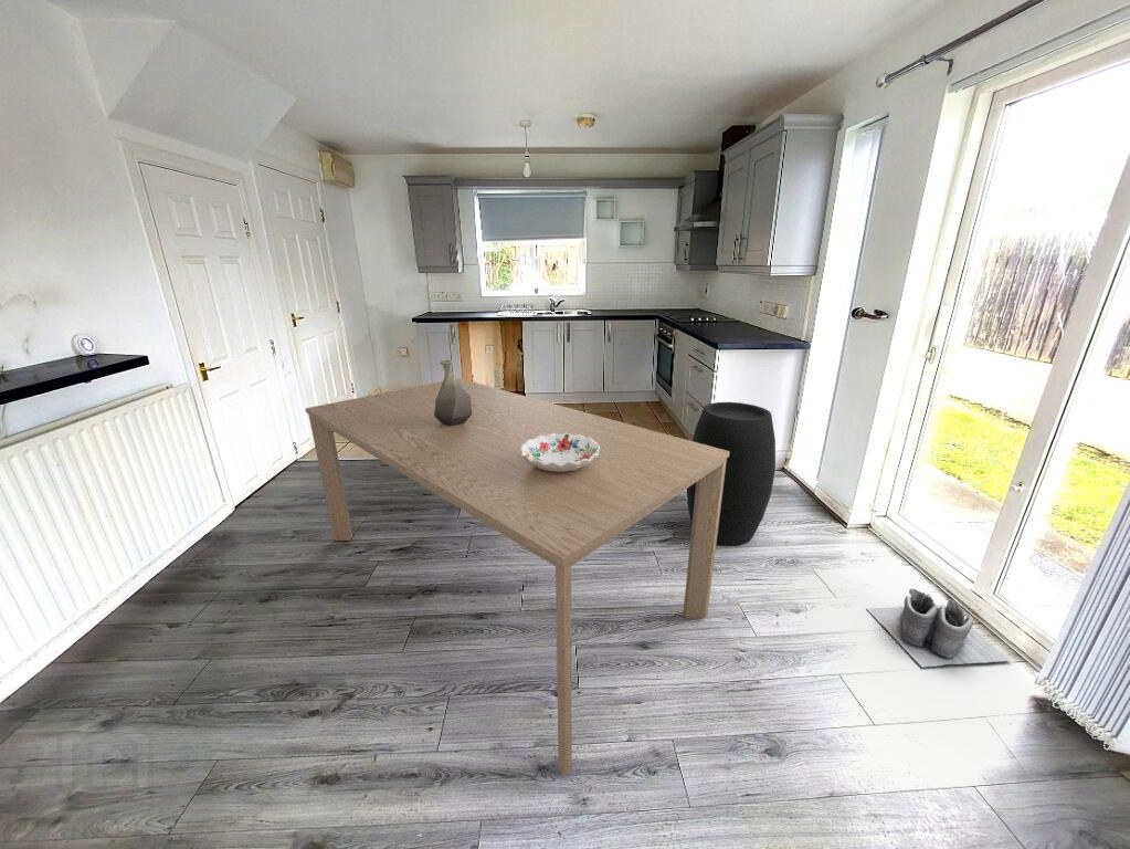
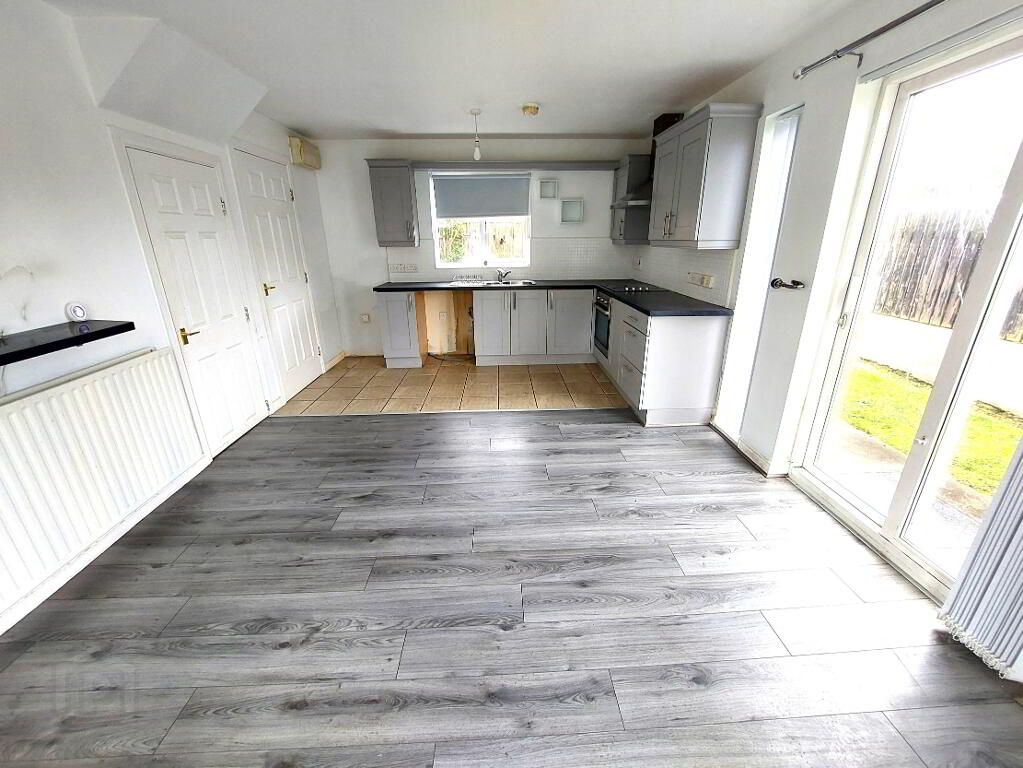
- decorative bowl (560, 454)
- boots (939, 615)
- trash bin (728, 472)
- vase (450, 391)
- dining table (492, 503)
